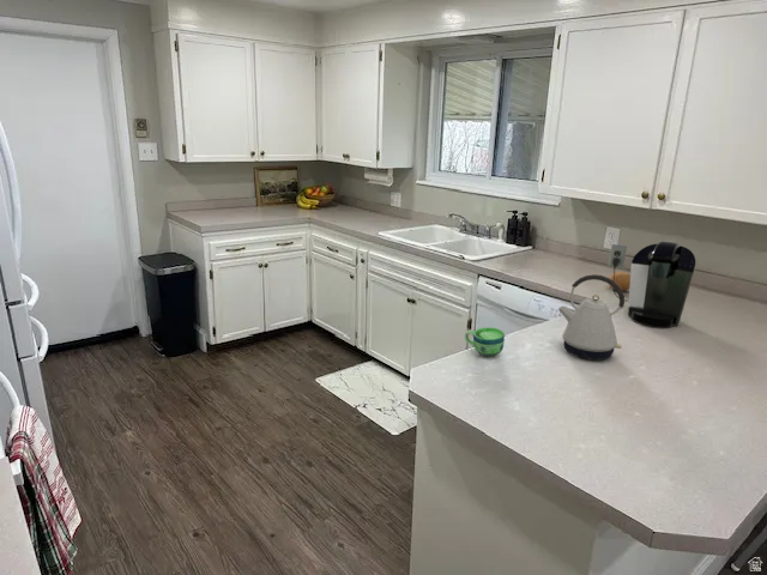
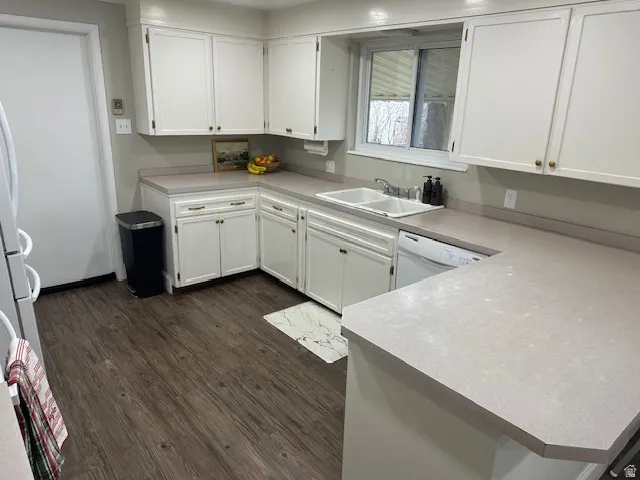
- coffee maker (644, 278)
- kettle (591, 314)
- fruit (620, 280)
- cup (483, 341)
